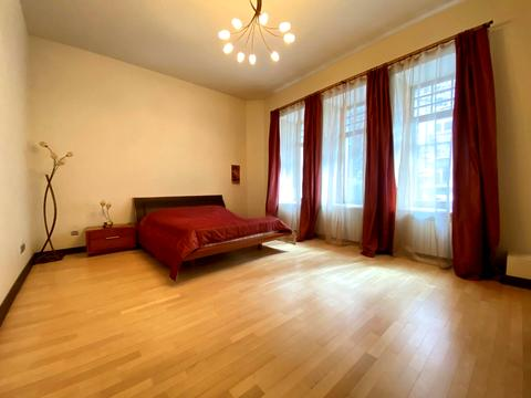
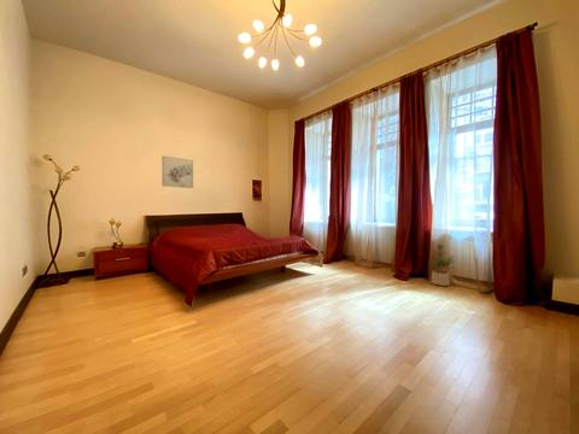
+ potted plant (441, 263)
+ wall art (177, 172)
